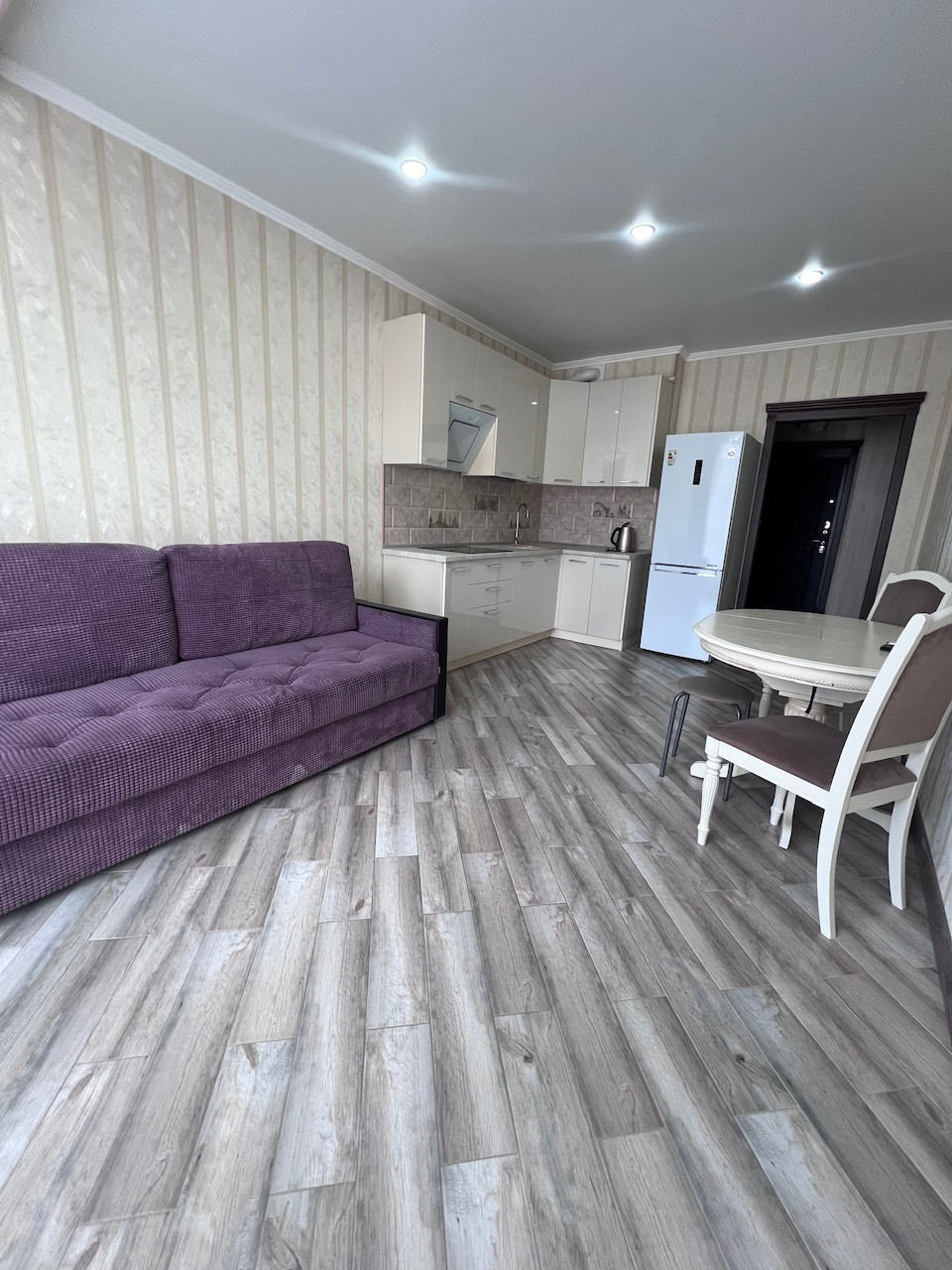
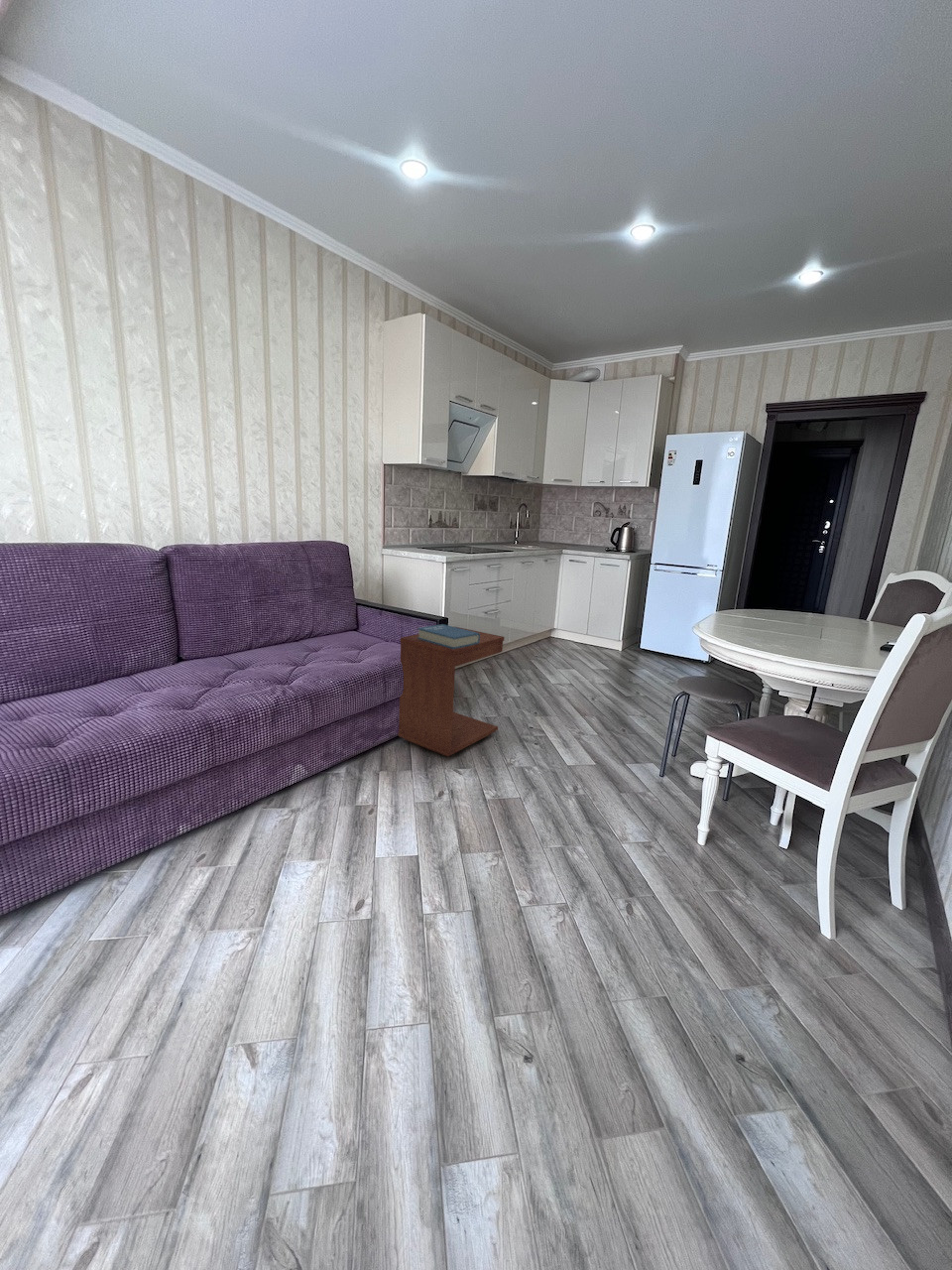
+ side table (451, 689)
+ book (448, 635)
